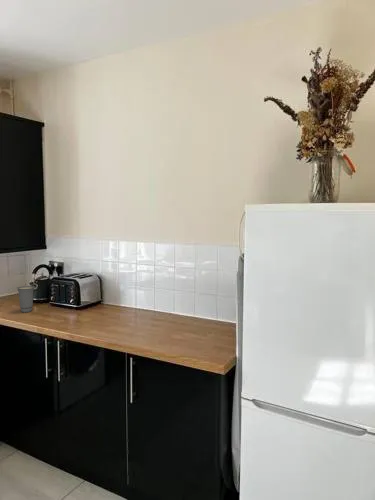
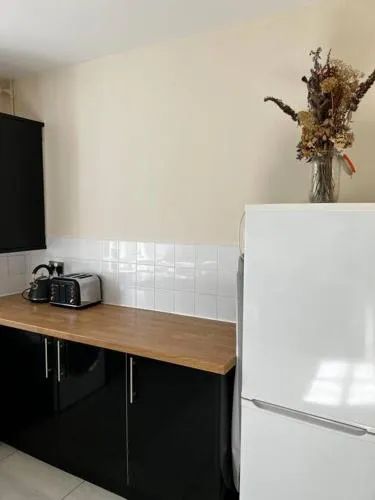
- cup (26, 299)
